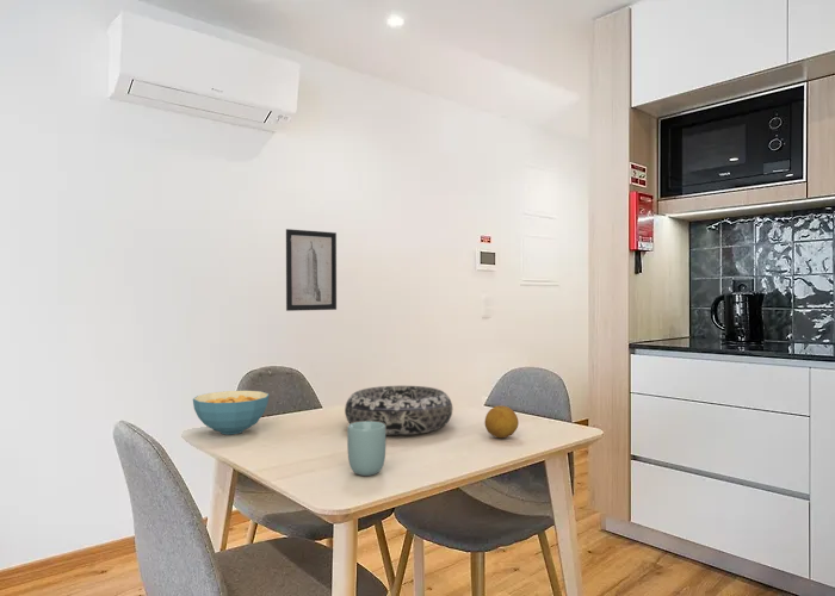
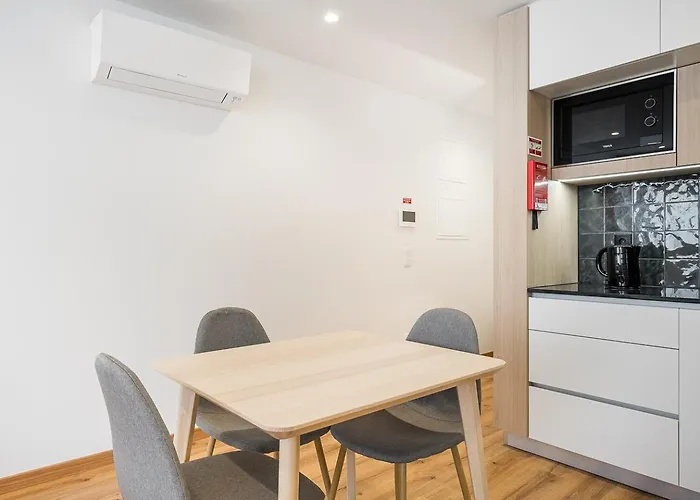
- wall art (311, 271)
- cereal bowl (231, 414)
- fruit (501, 422)
- cup (366, 448)
- decorative bowl (398, 409)
